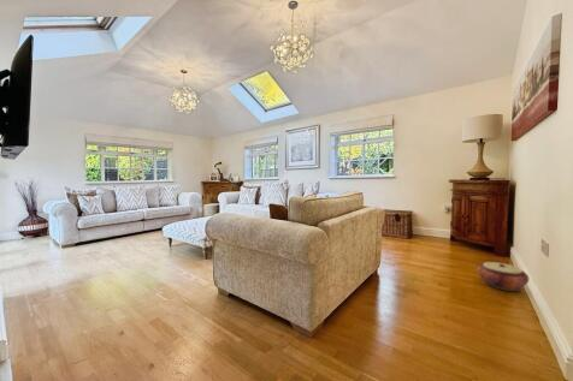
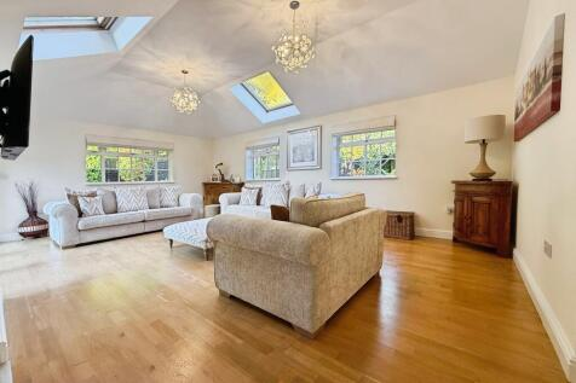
- woven basket (501, 274)
